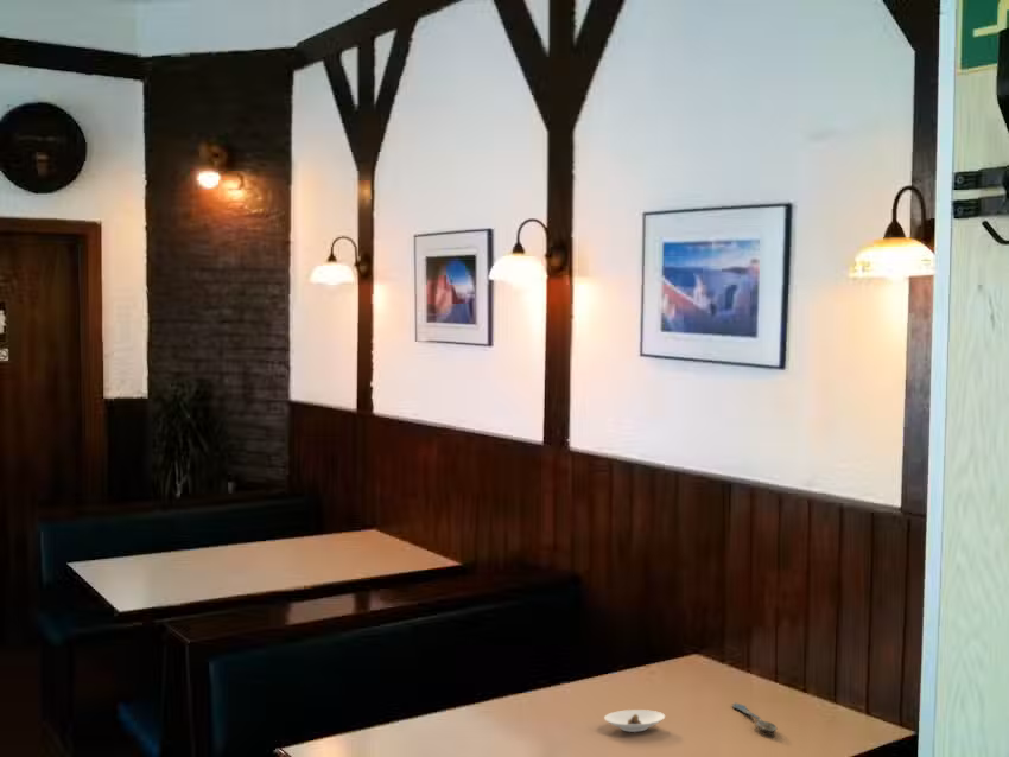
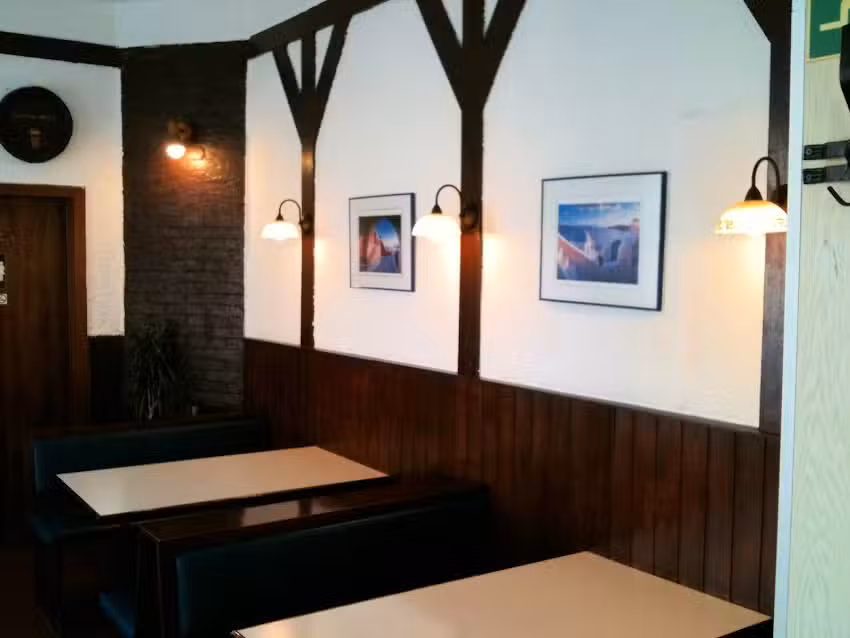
- saucer (634, 720)
- spoon (753, 715)
